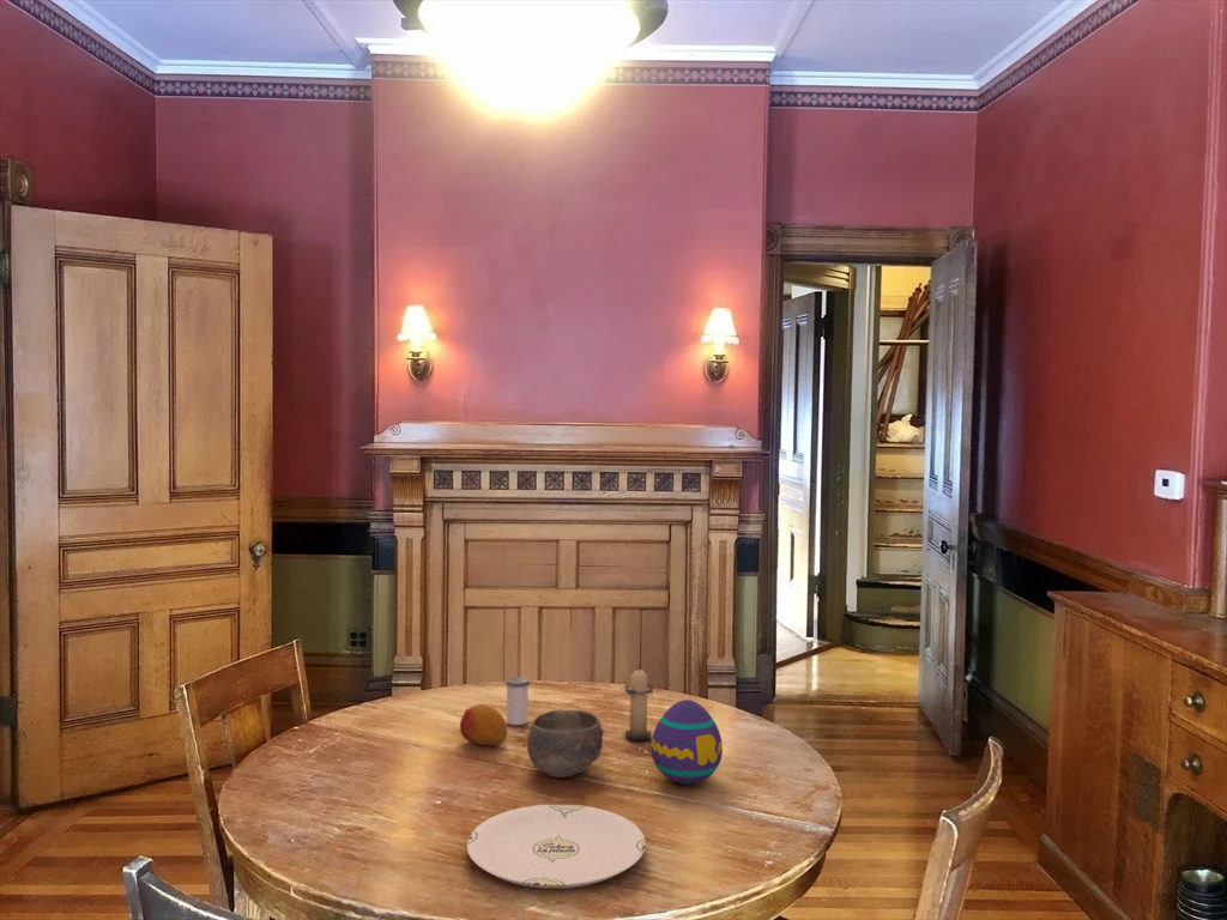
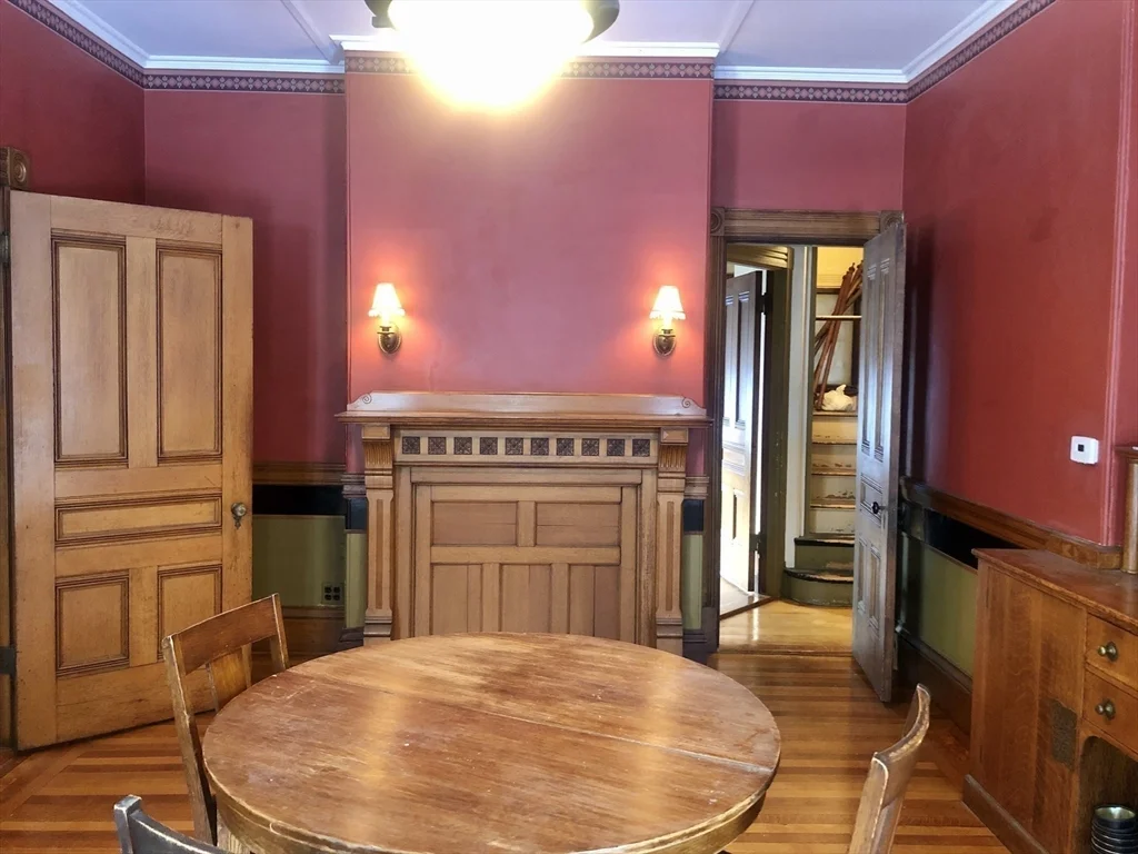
- fruit (483, 725)
- decorative egg (687, 740)
- candle (639, 701)
- bowl (564, 745)
- plate (556, 847)
- salt shaker (516, 701)
